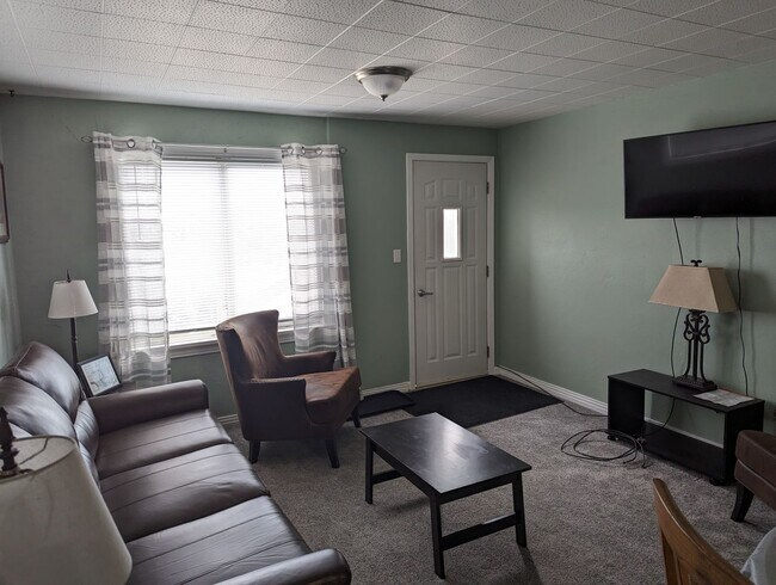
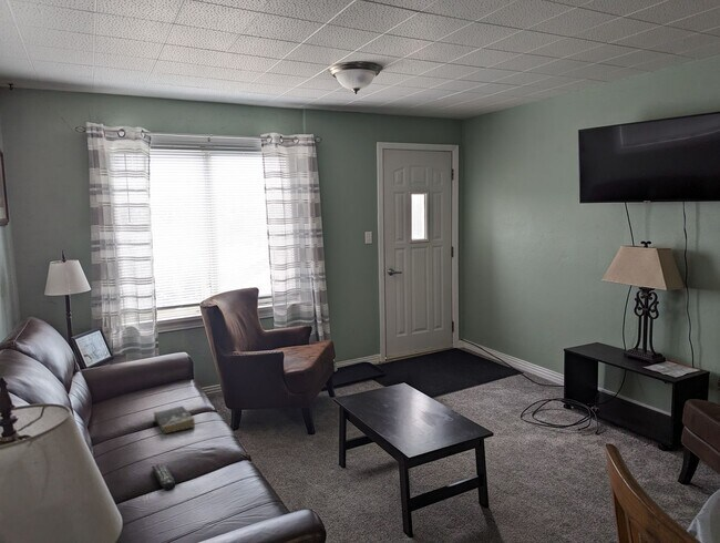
+ remote control (163, 475)
+ book (174, 419)
